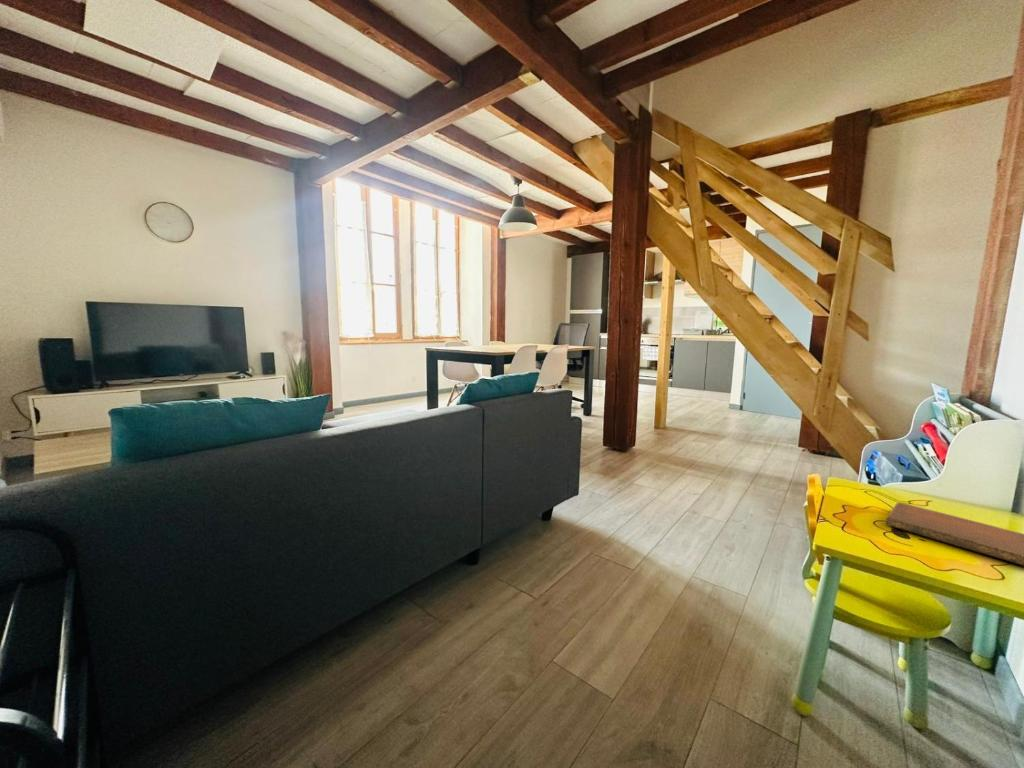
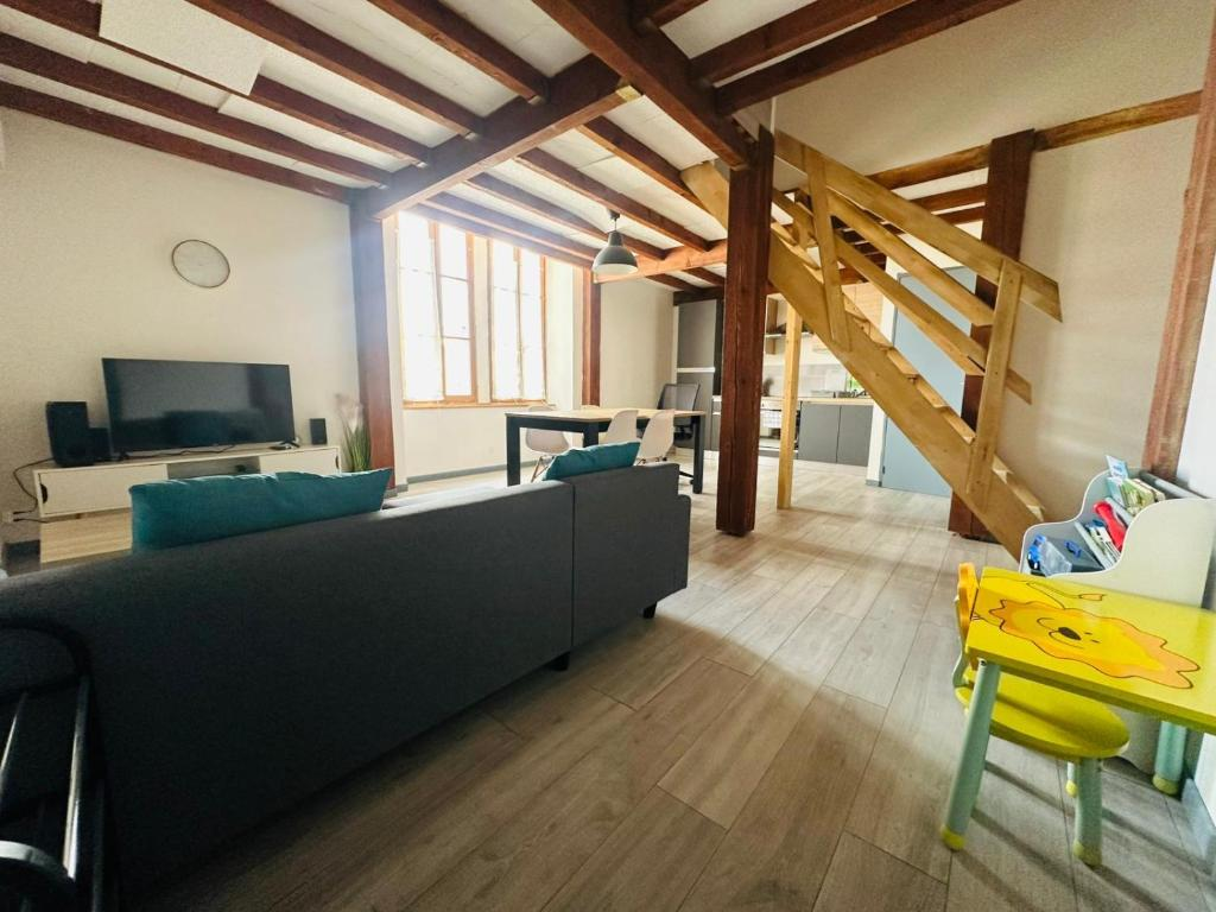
- notebook (956, 530)
